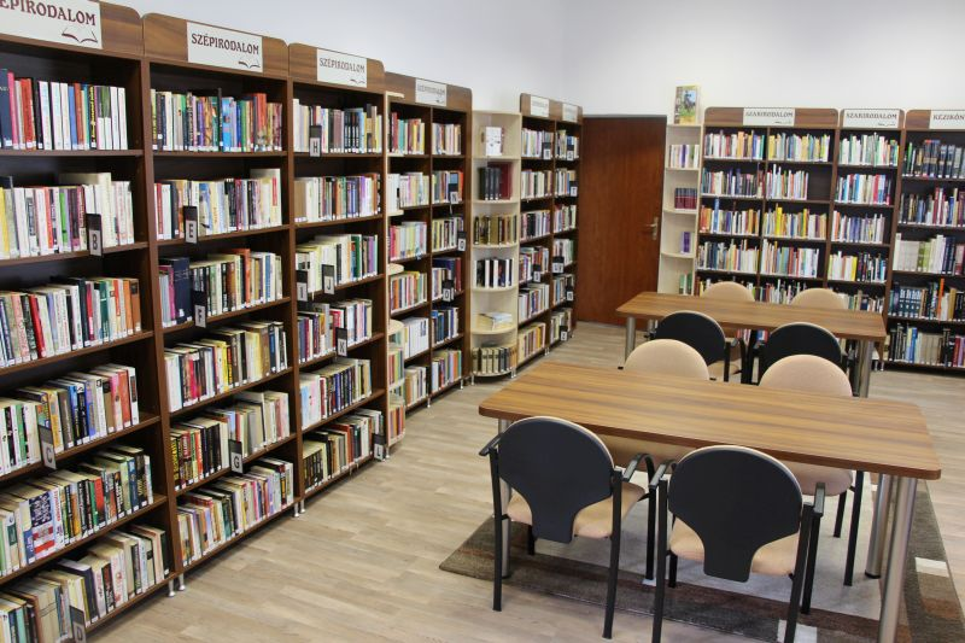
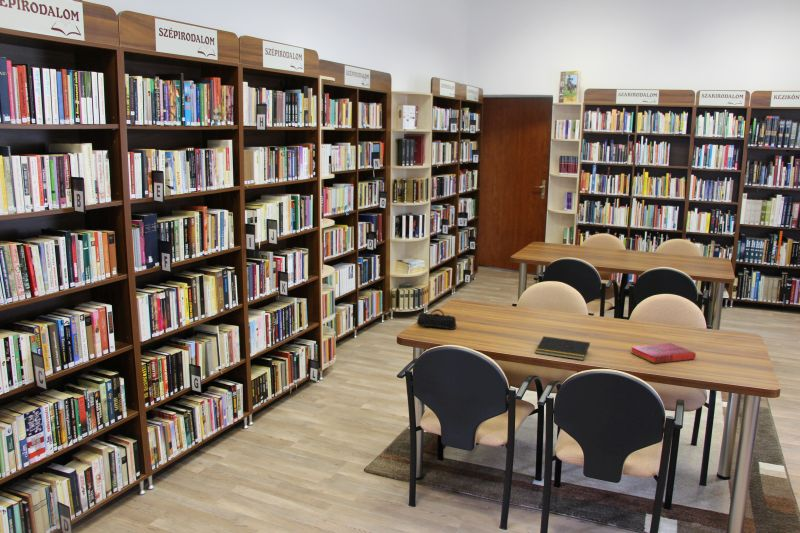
+ notepad (562, 347)
+ hardback book (662, 352)
+ pencil case (436, 318)
